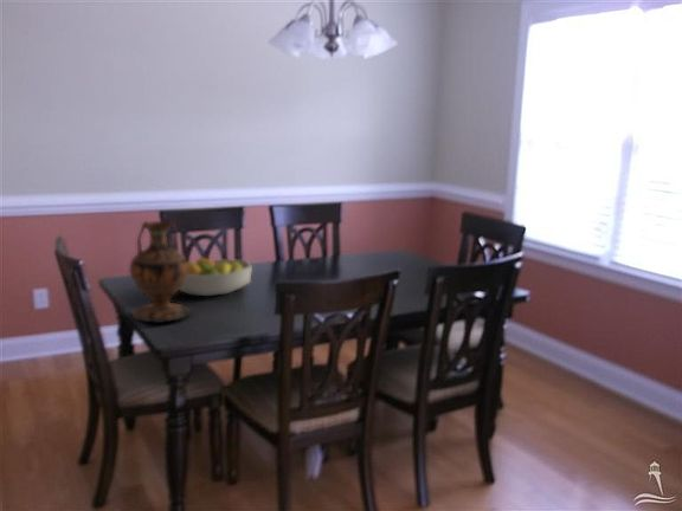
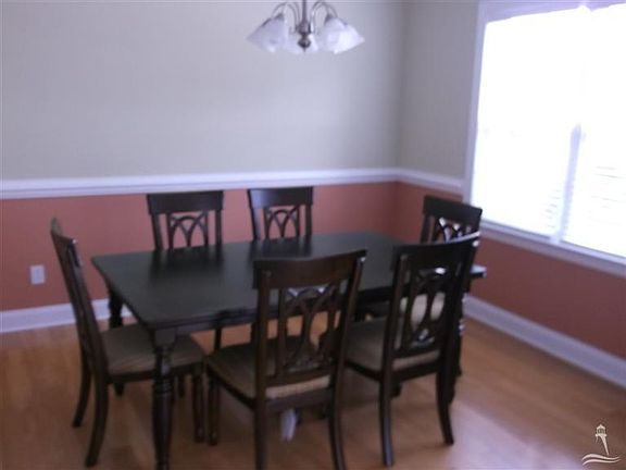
- vase (159, 269)
- fruit bowl (214, 272)
